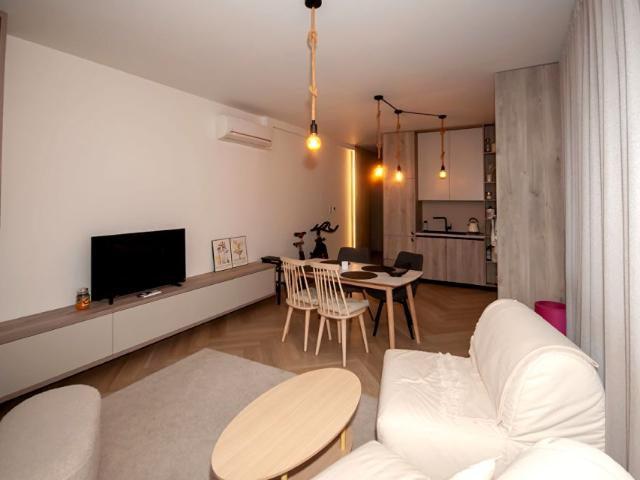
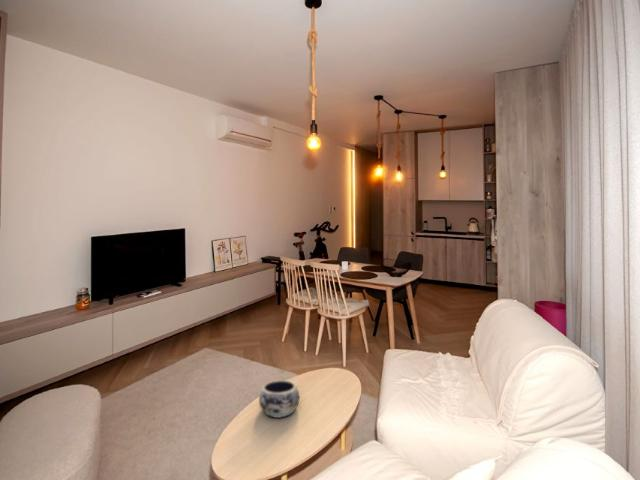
+ decorative bowl (279, 398)
